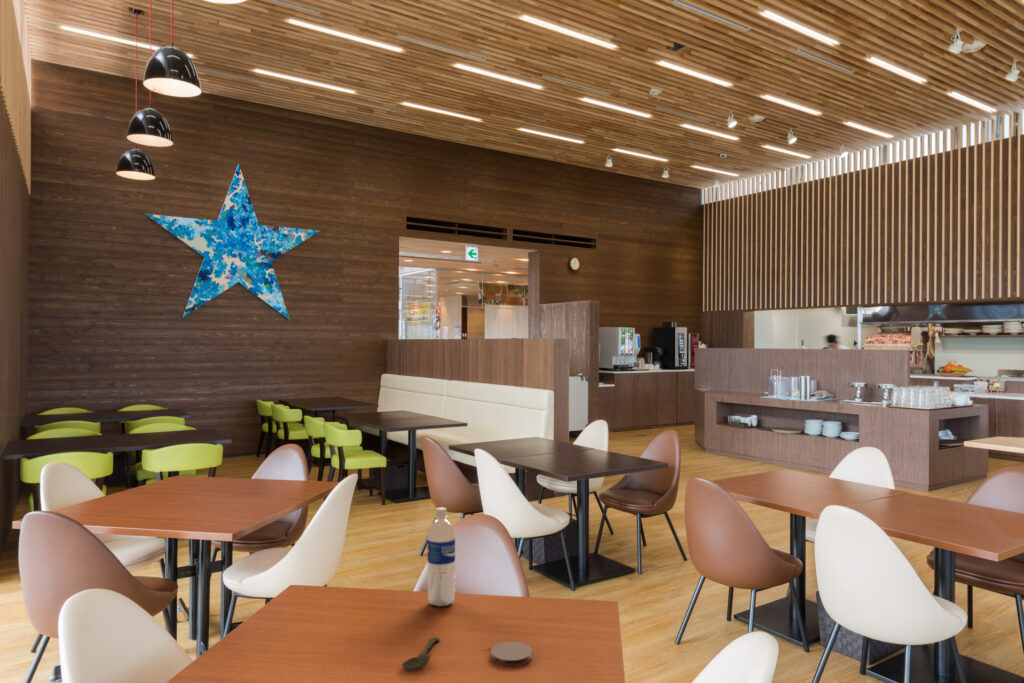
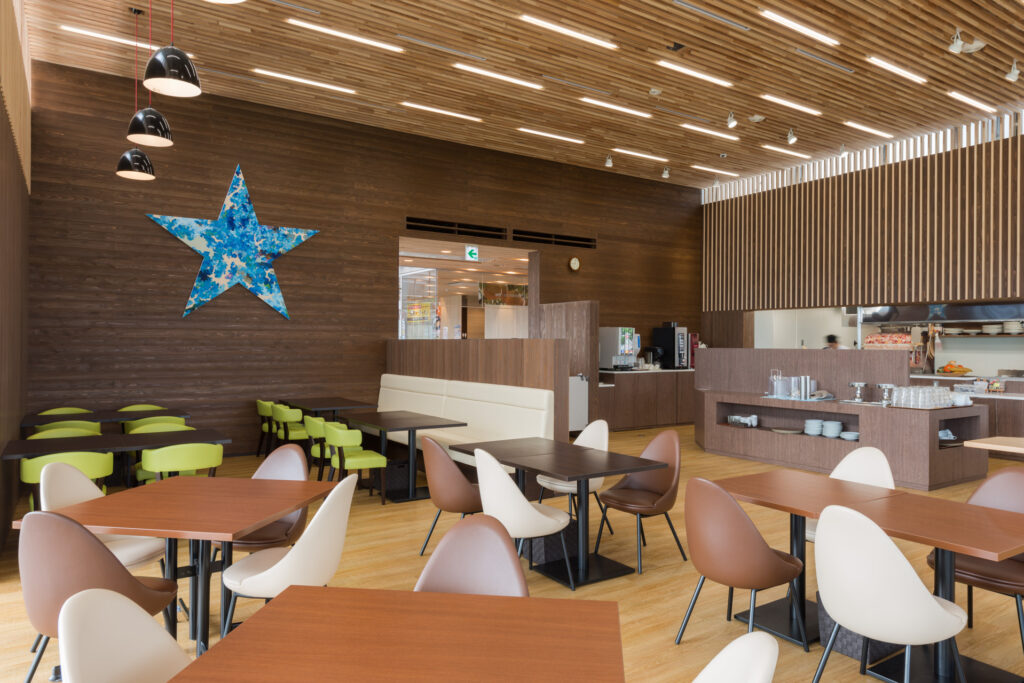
- water bottle (441, 555)
- coaster (511, 653)
- spoon (424, 649)
